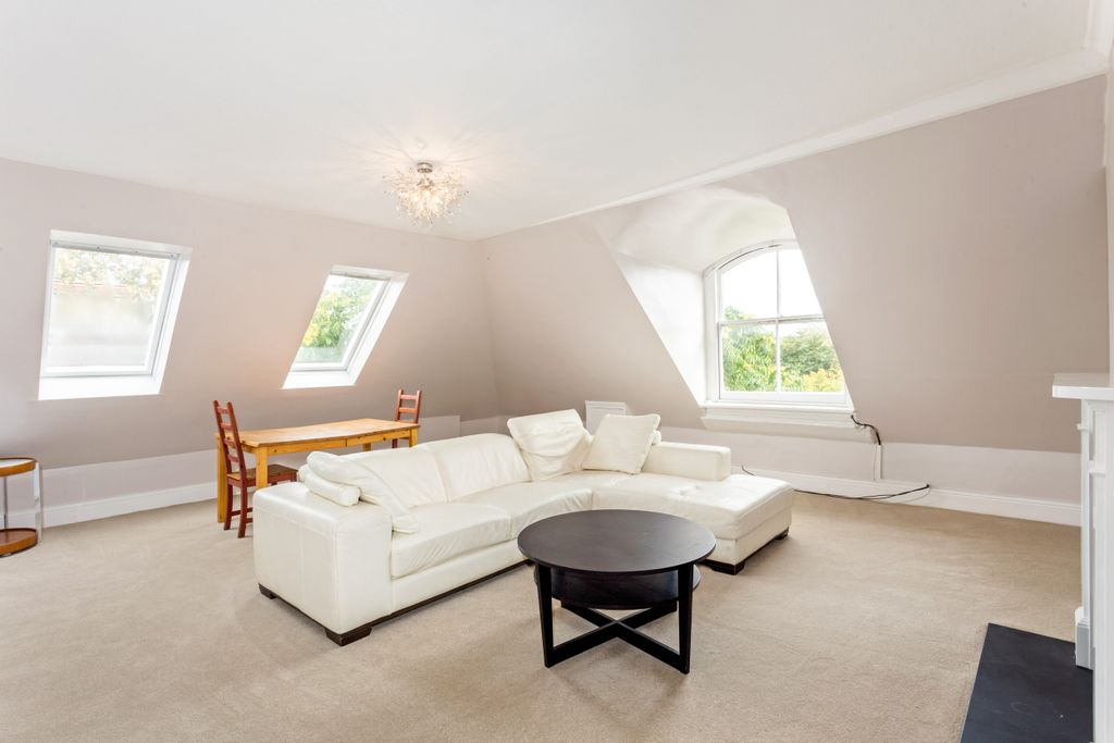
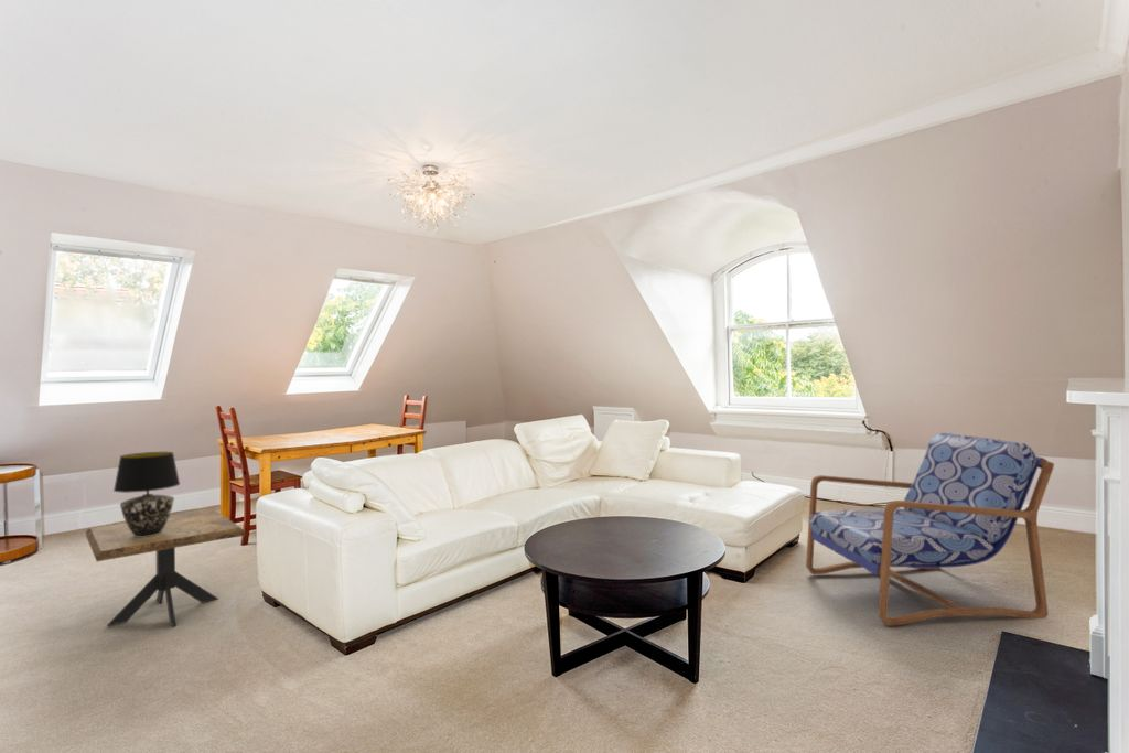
+ armchair (915, 515)
+ side table (165, 569)
+ table lamp (147, 493)
